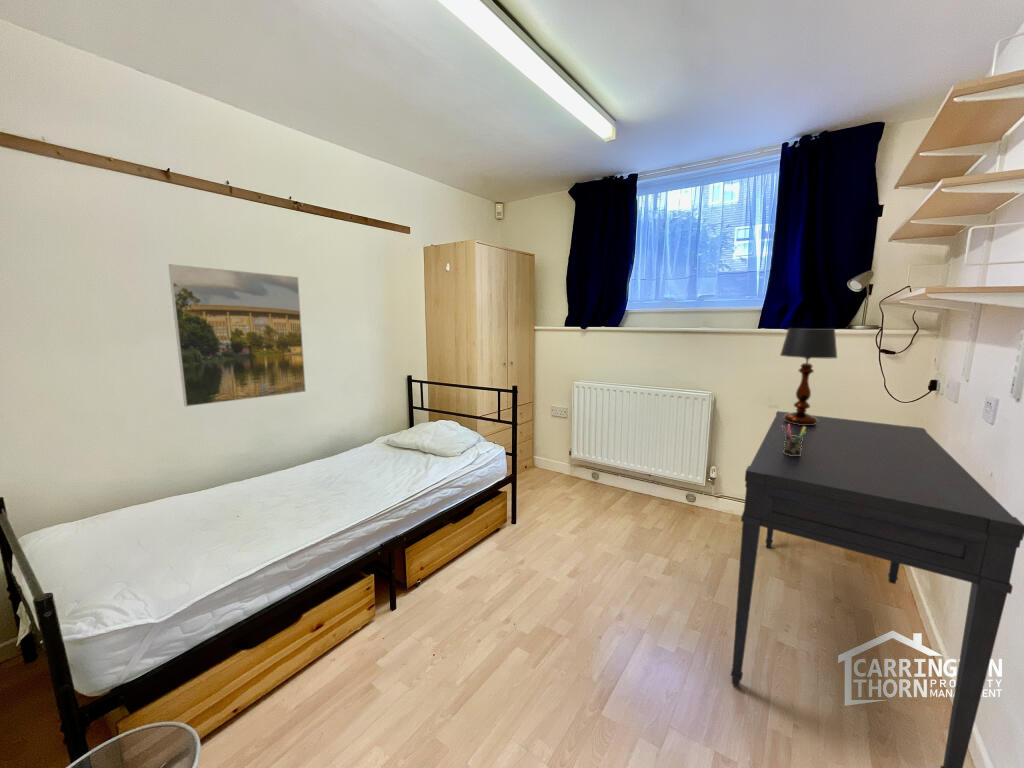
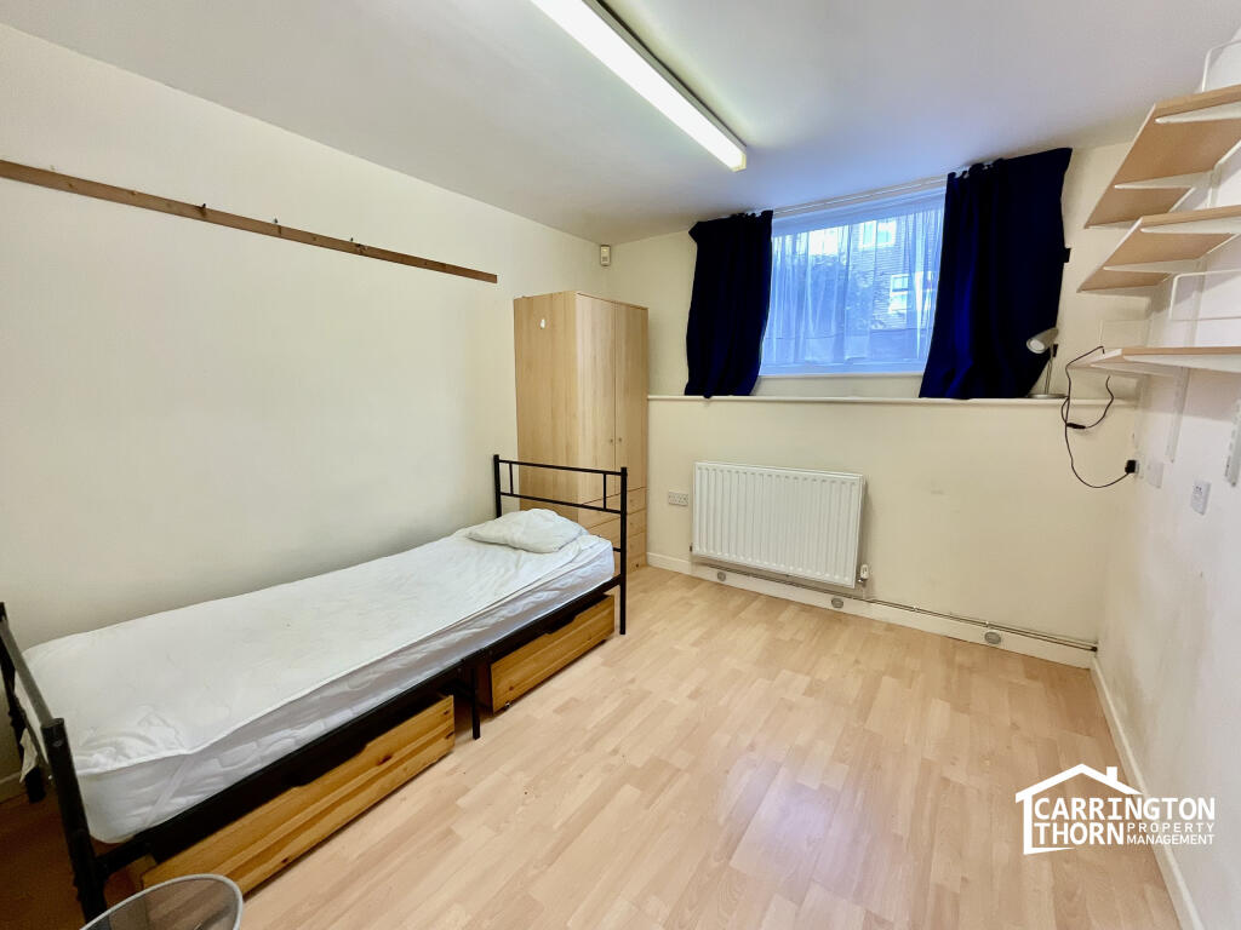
- table lamp (805, 375)
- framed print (245, 336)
- desk (838, 538)
- pen holder (794, 439)
